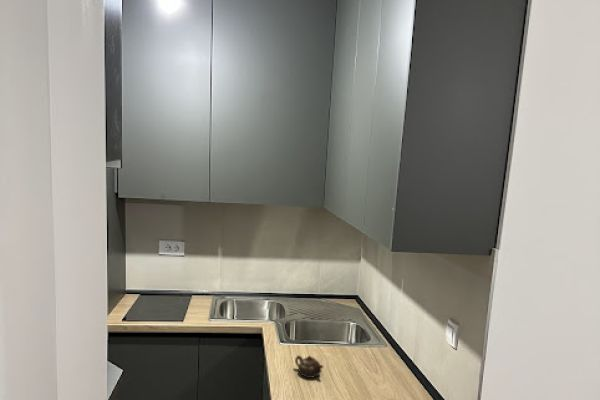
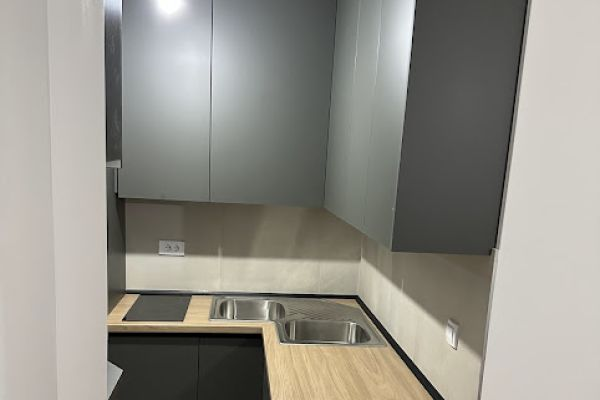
- teapot (309, 364)
